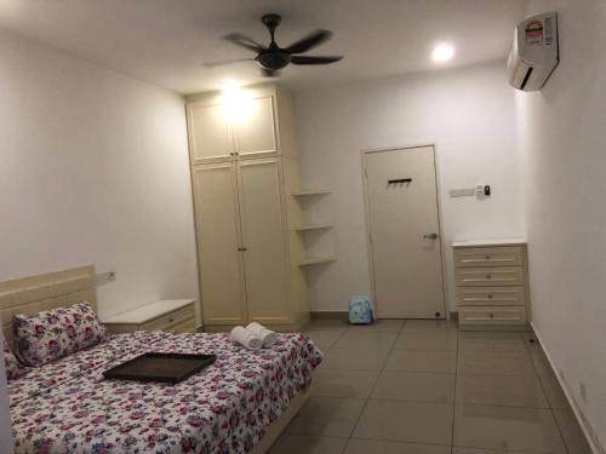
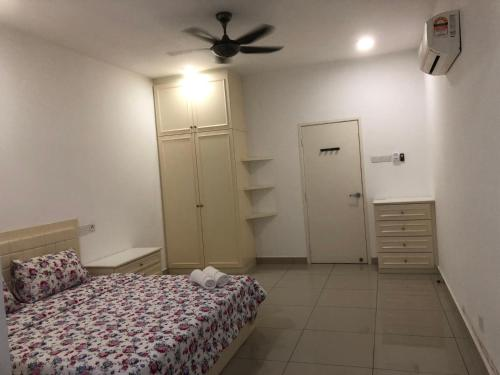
- serving tray (161, 366)
- backpack (360, 310)
